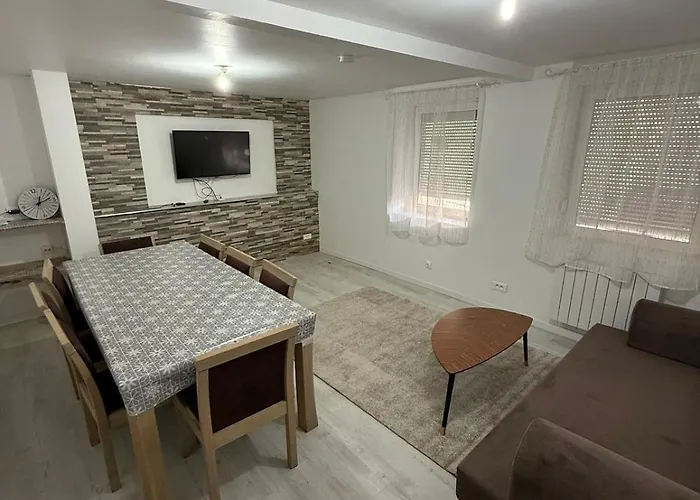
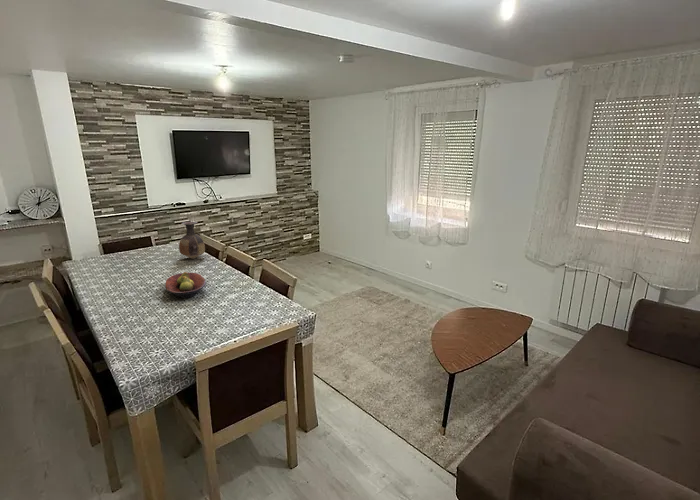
+ fruit bowl (185, 282)
+ vase (191, 240)
